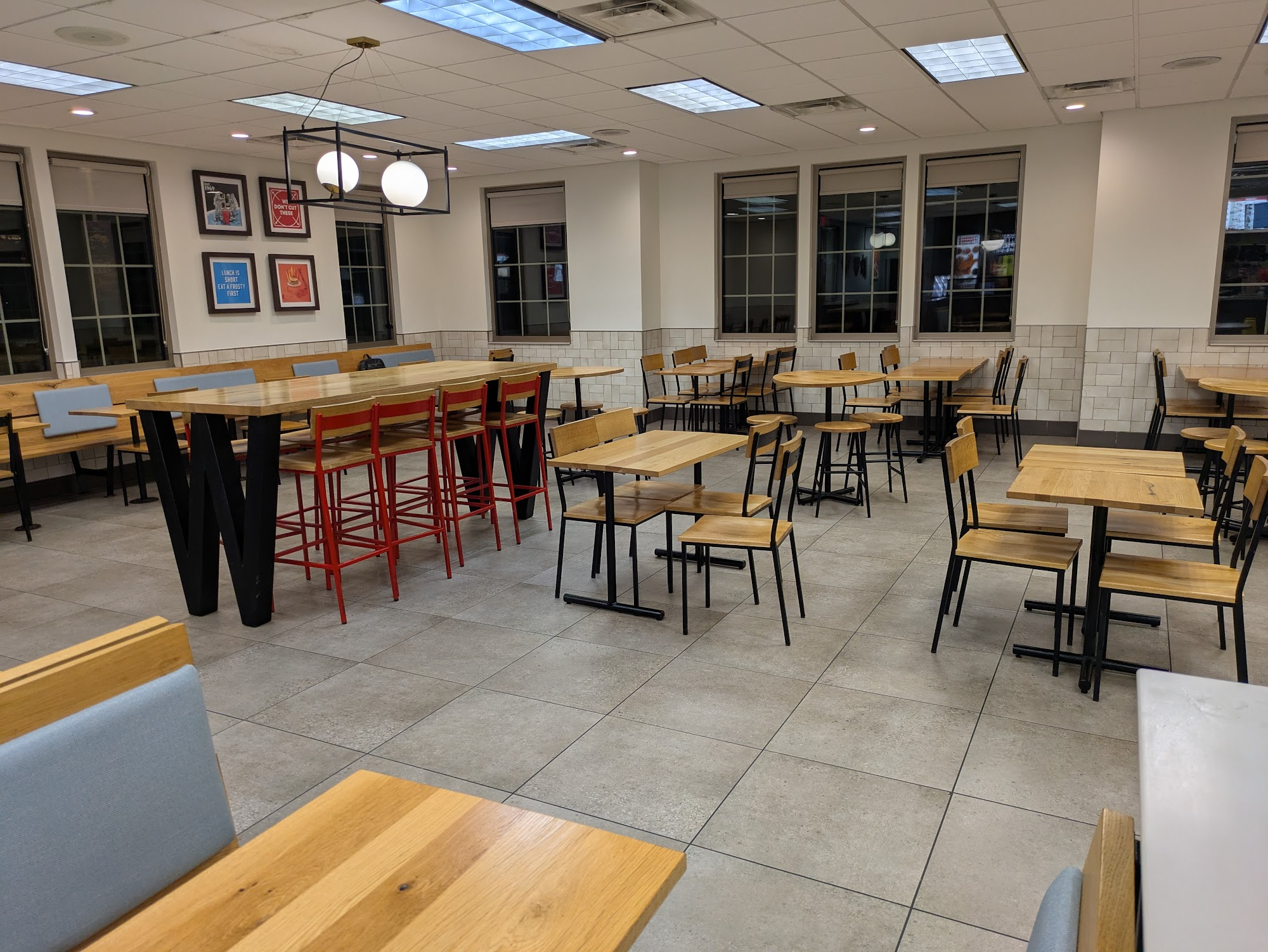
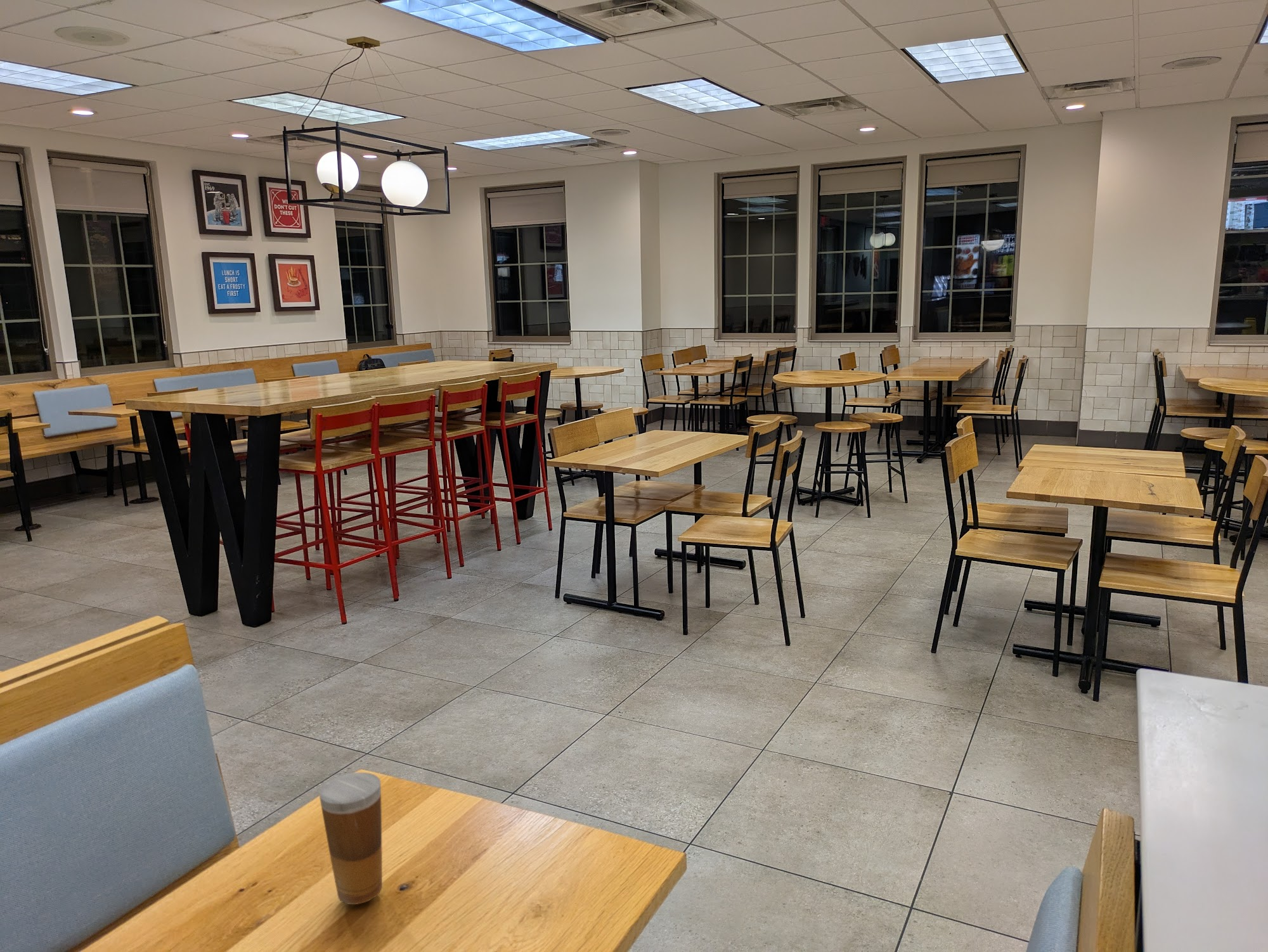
+ beverage cup (355, 841)
